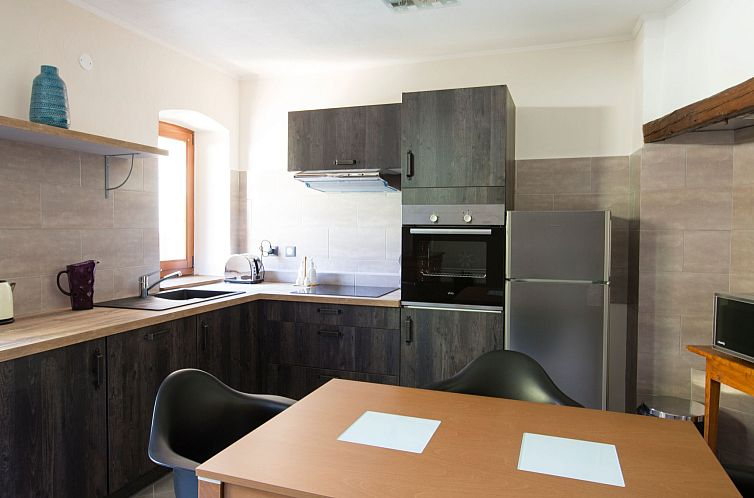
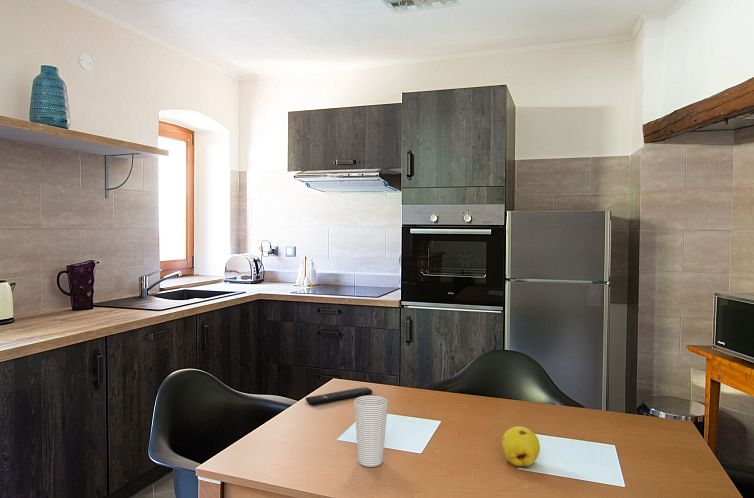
+ remote control (340, 395)
+ cup (370, 431)
+ fruit (520, 443)
